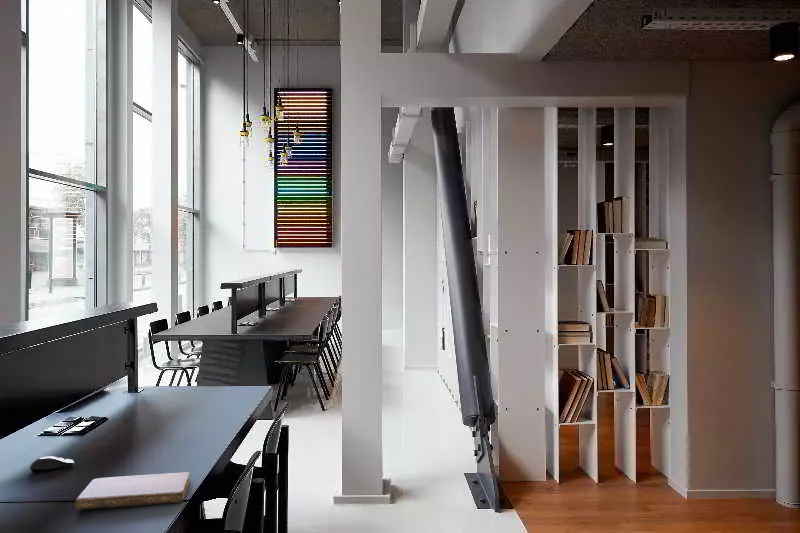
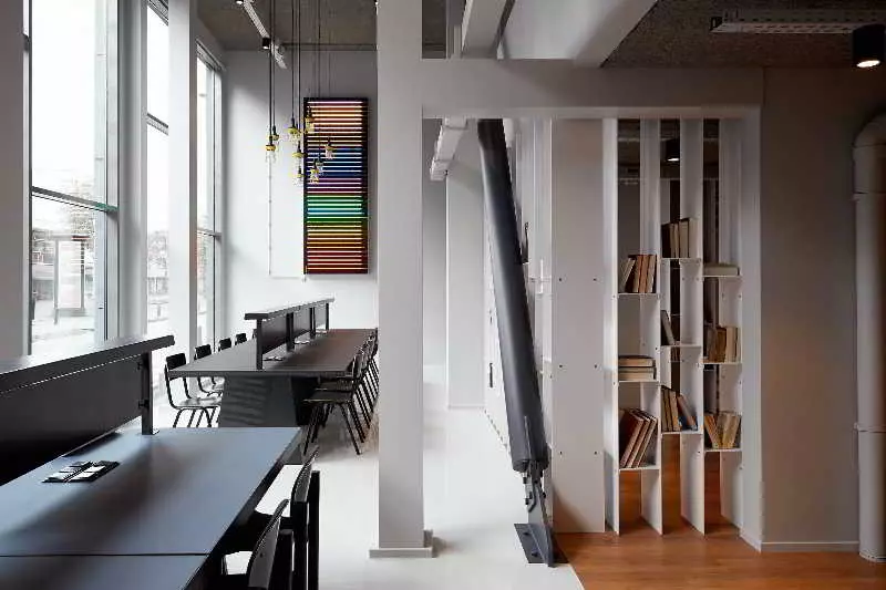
- notebook (136, 489)
- computer mouse (53, 461)
